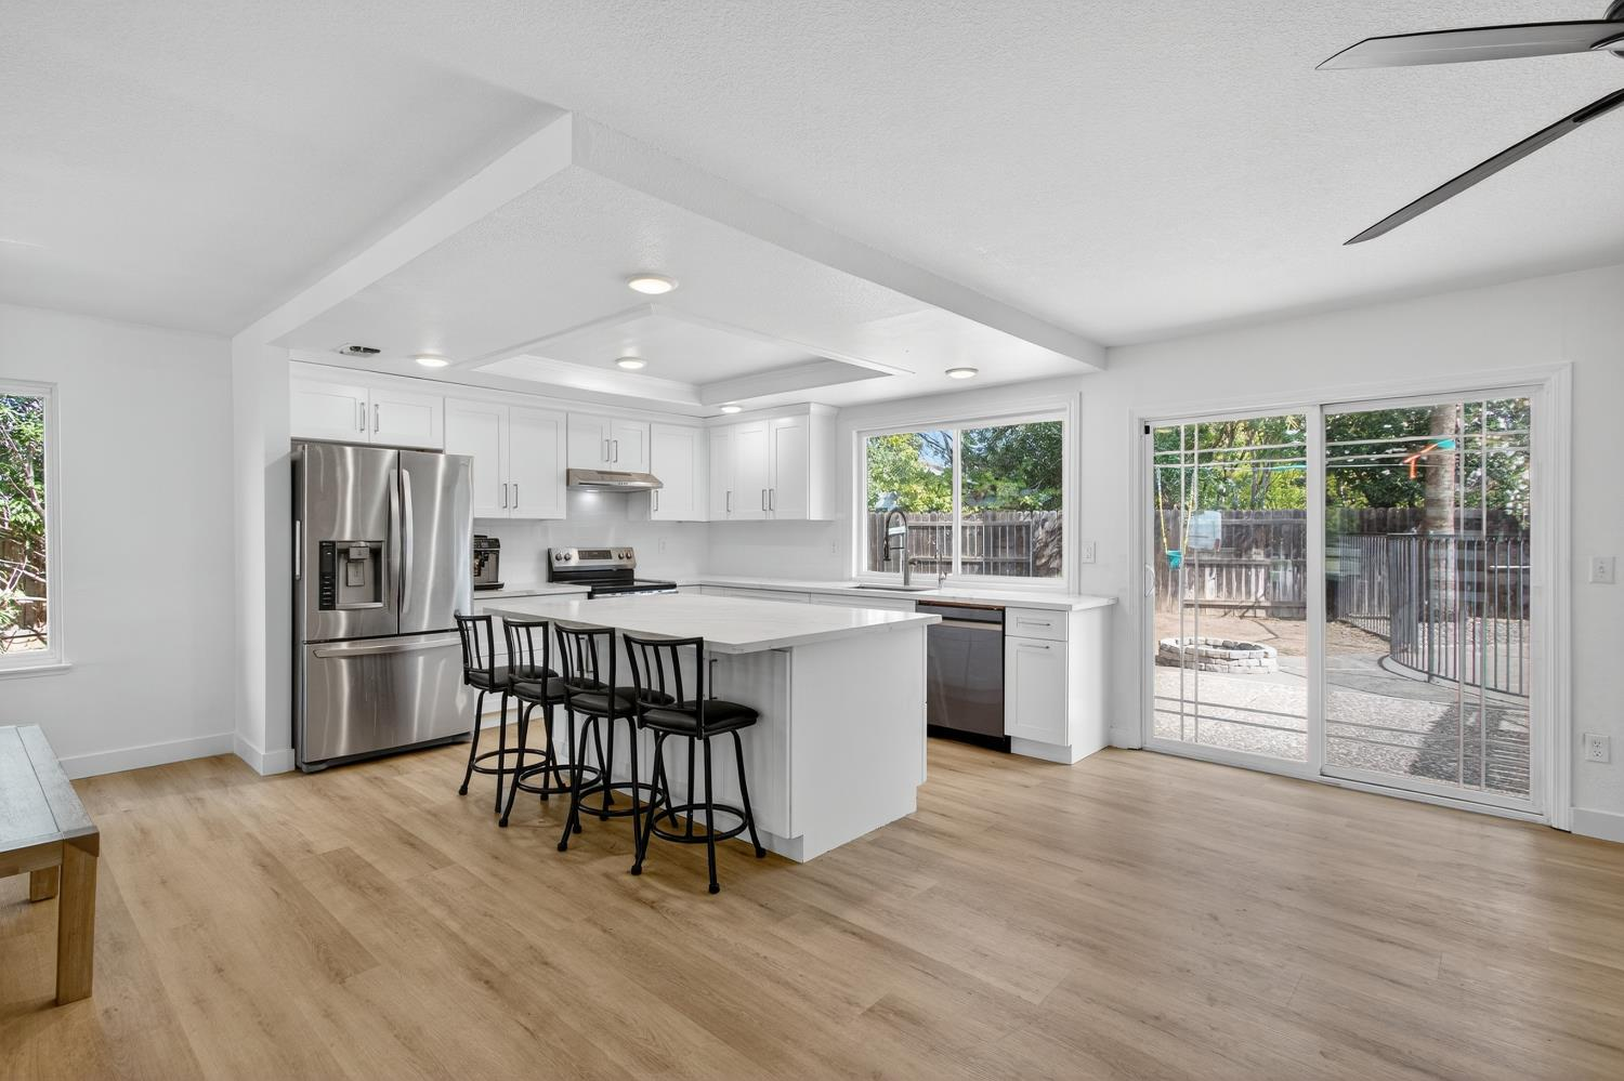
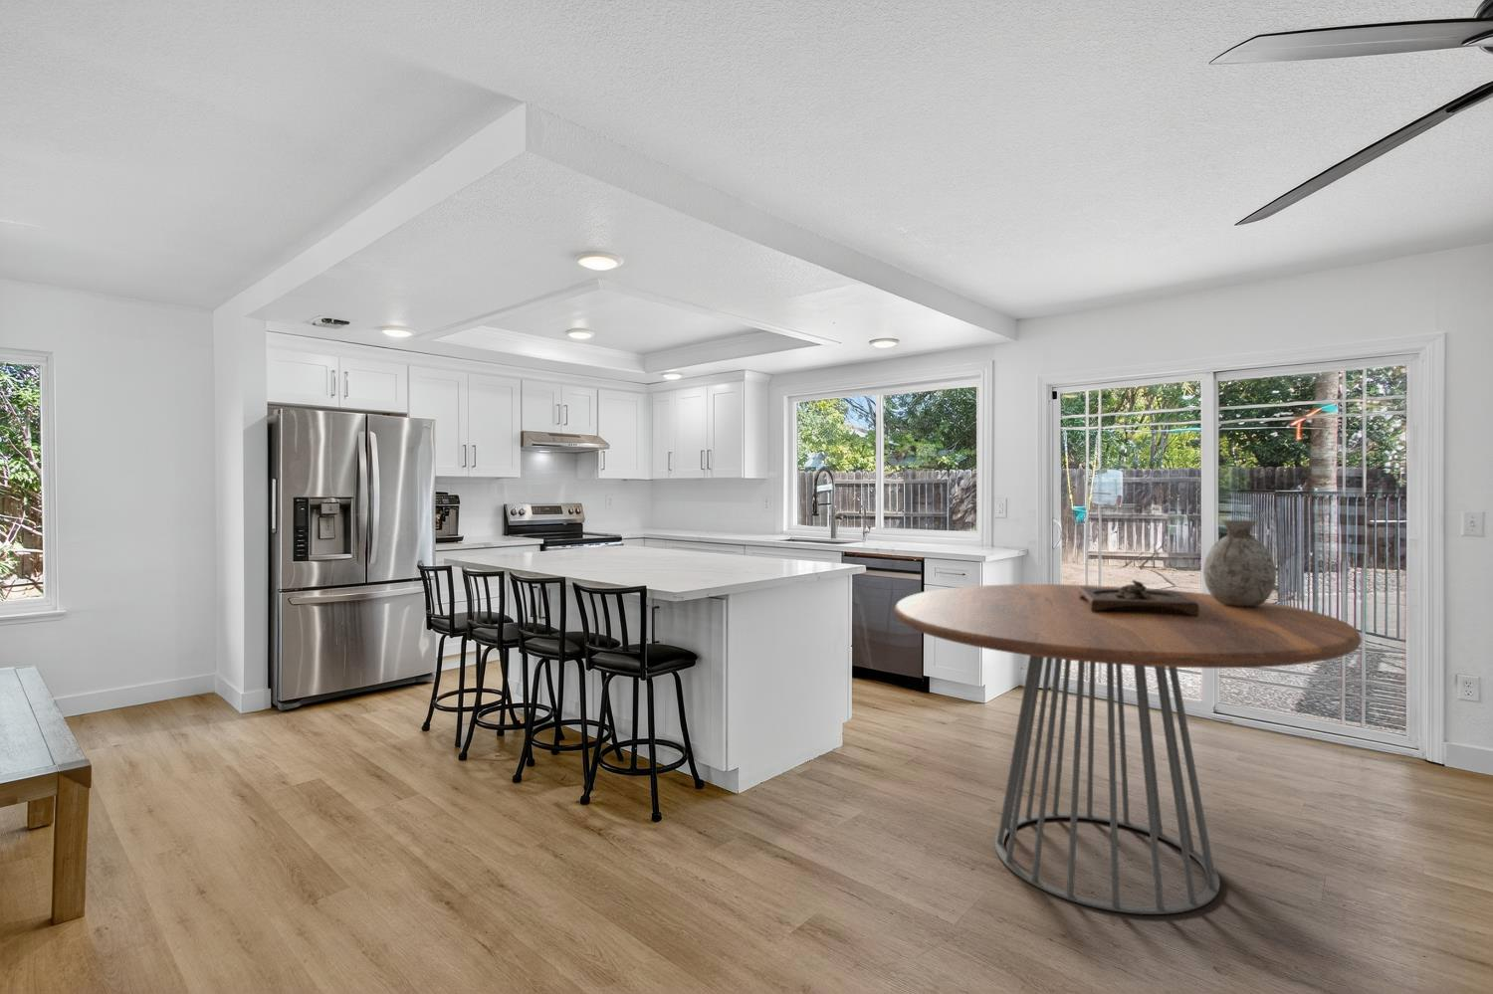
+ vase (1238, 561)
+ dining table (1108, 733)
+ wooden tray (1134, 592)
